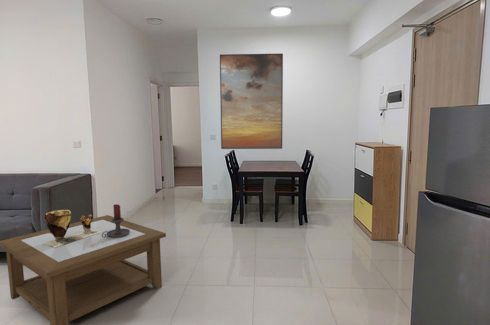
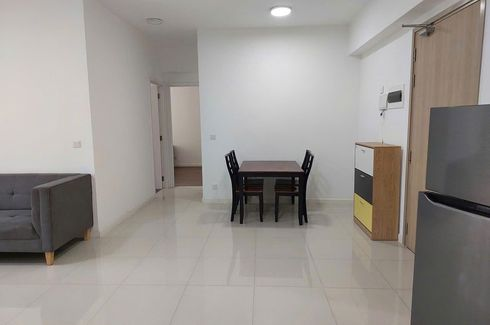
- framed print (251, 102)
- candle holder (114, 220)
- clay pot (69, 223)
- coffee table (86, 264)
